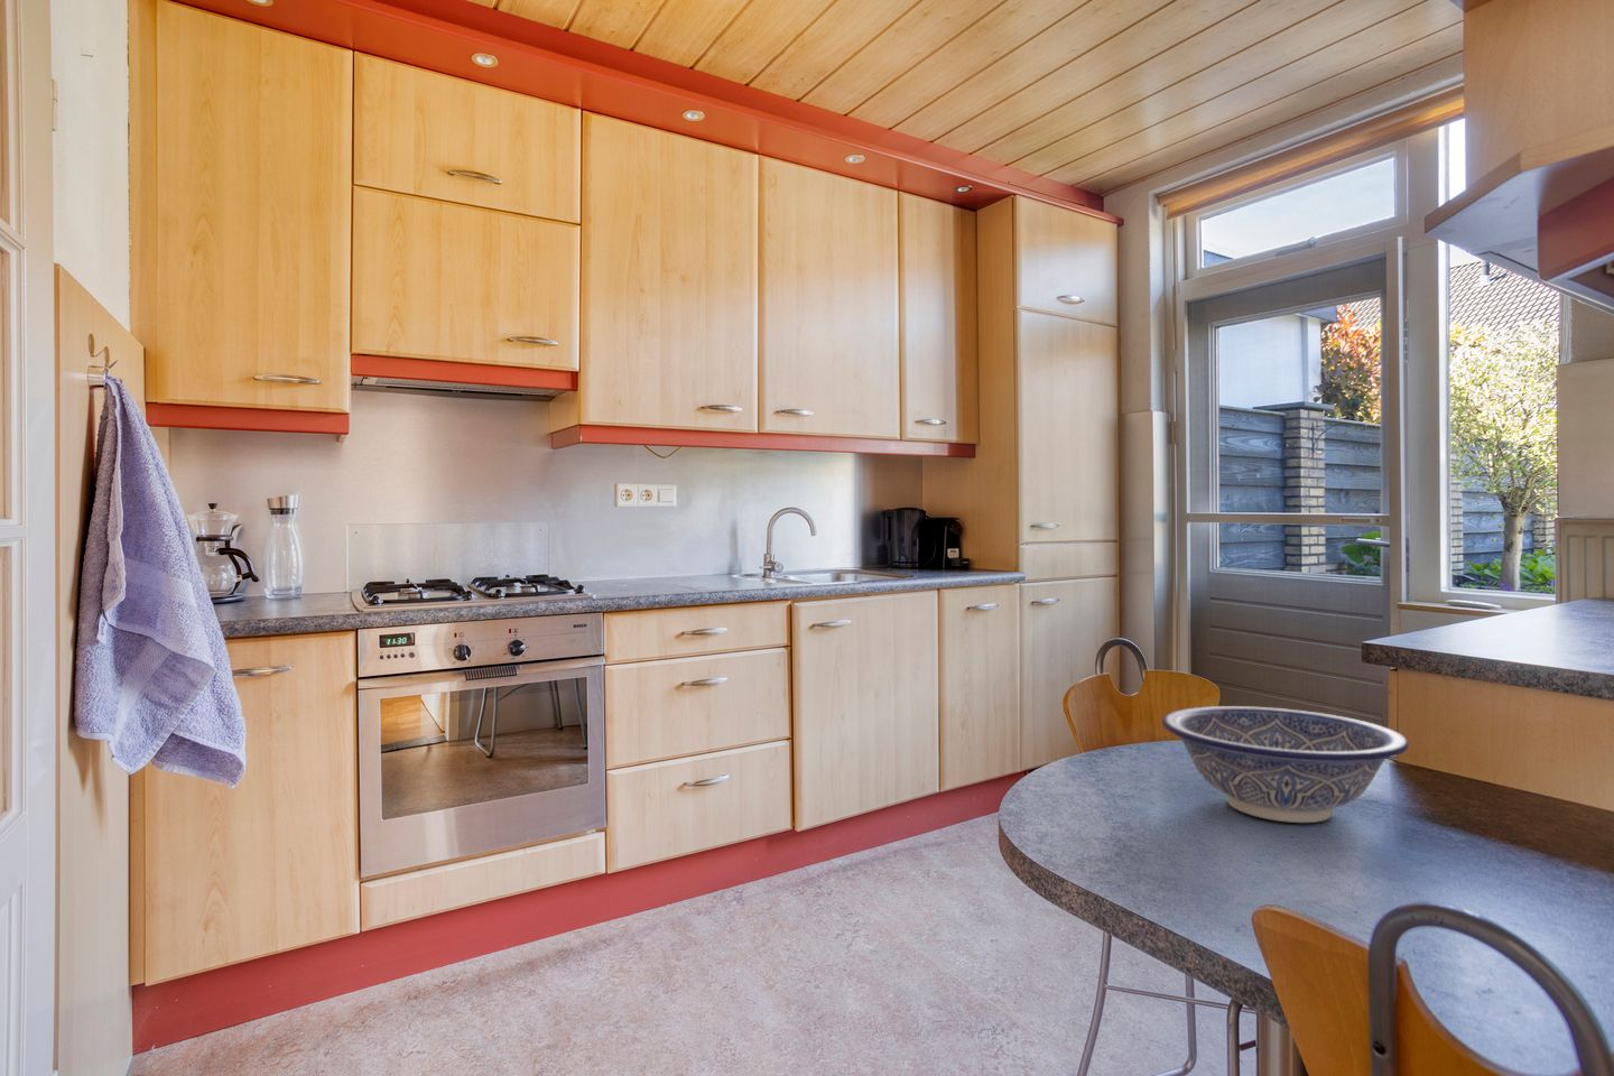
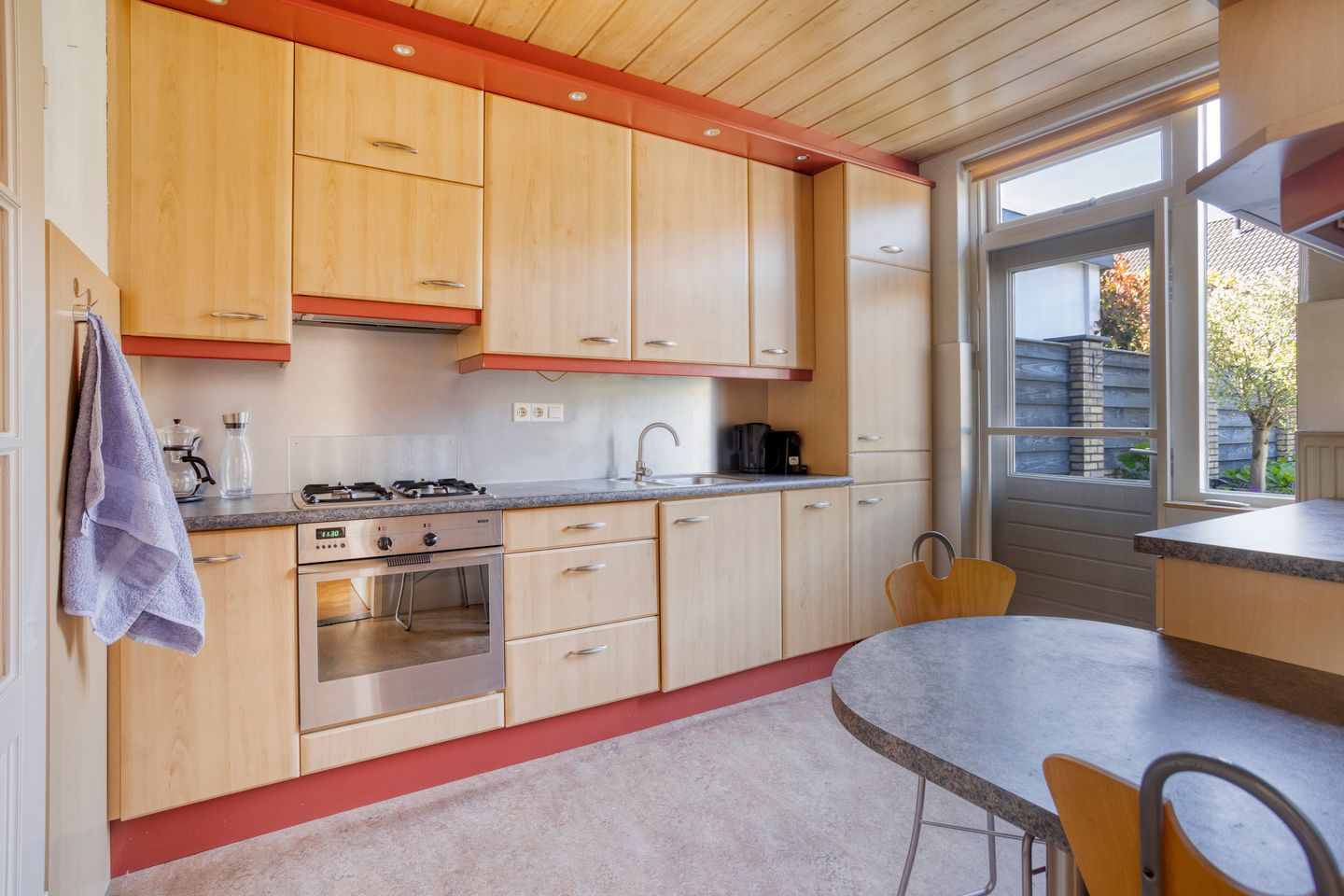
- decorative bowl (1278, 766)
